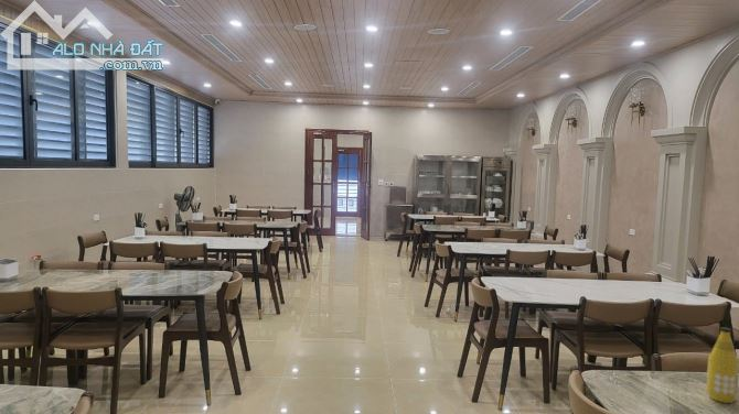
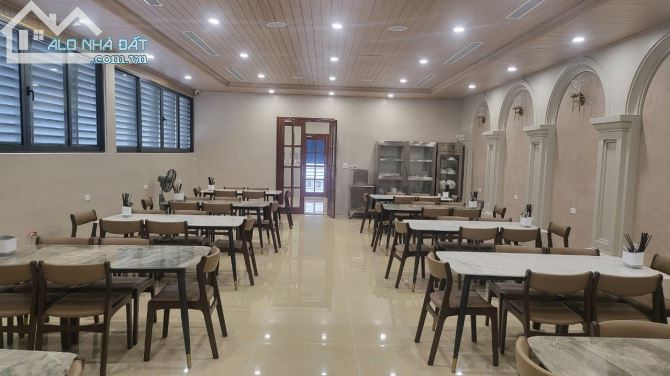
- bottle (722, 363)
